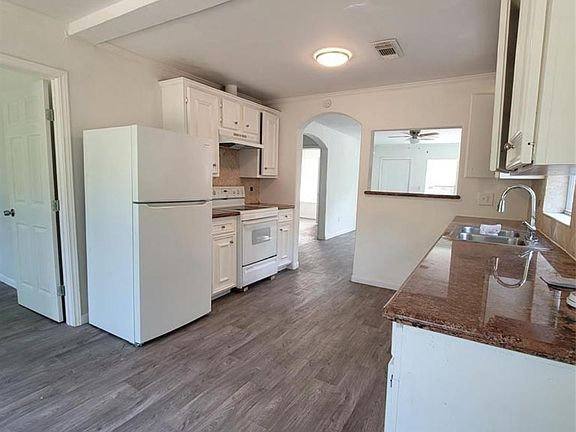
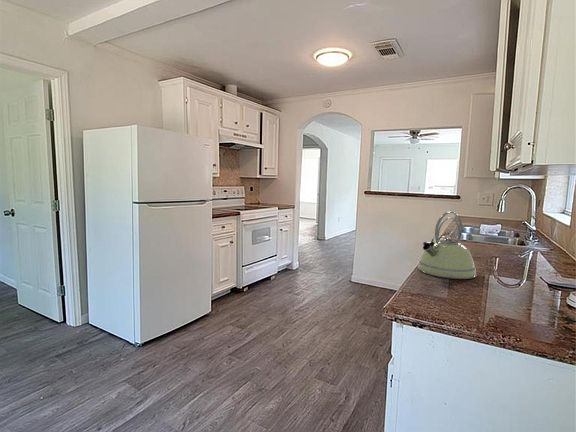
+ kettle (445, 241)
